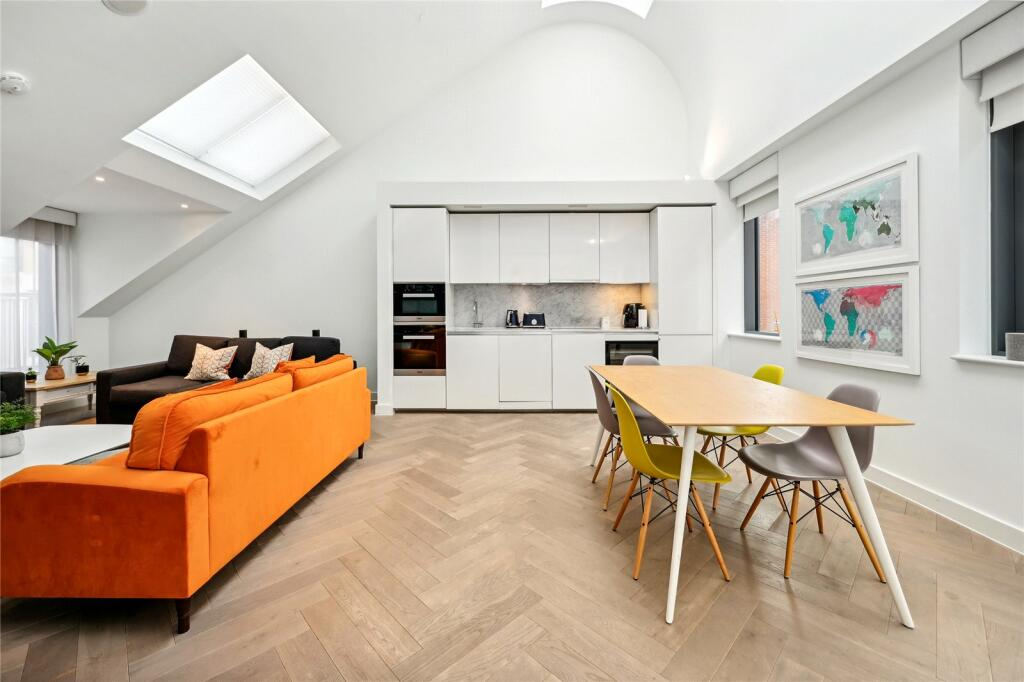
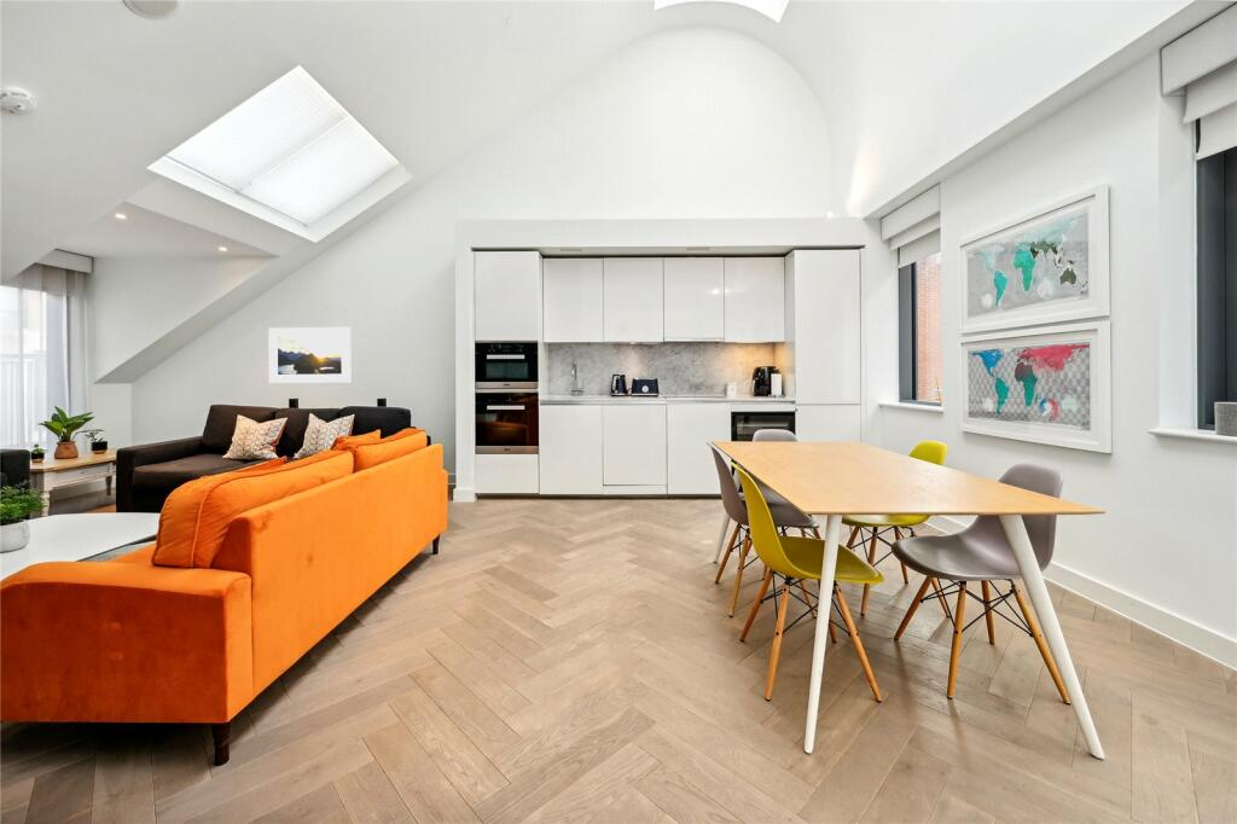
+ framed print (309, 355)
